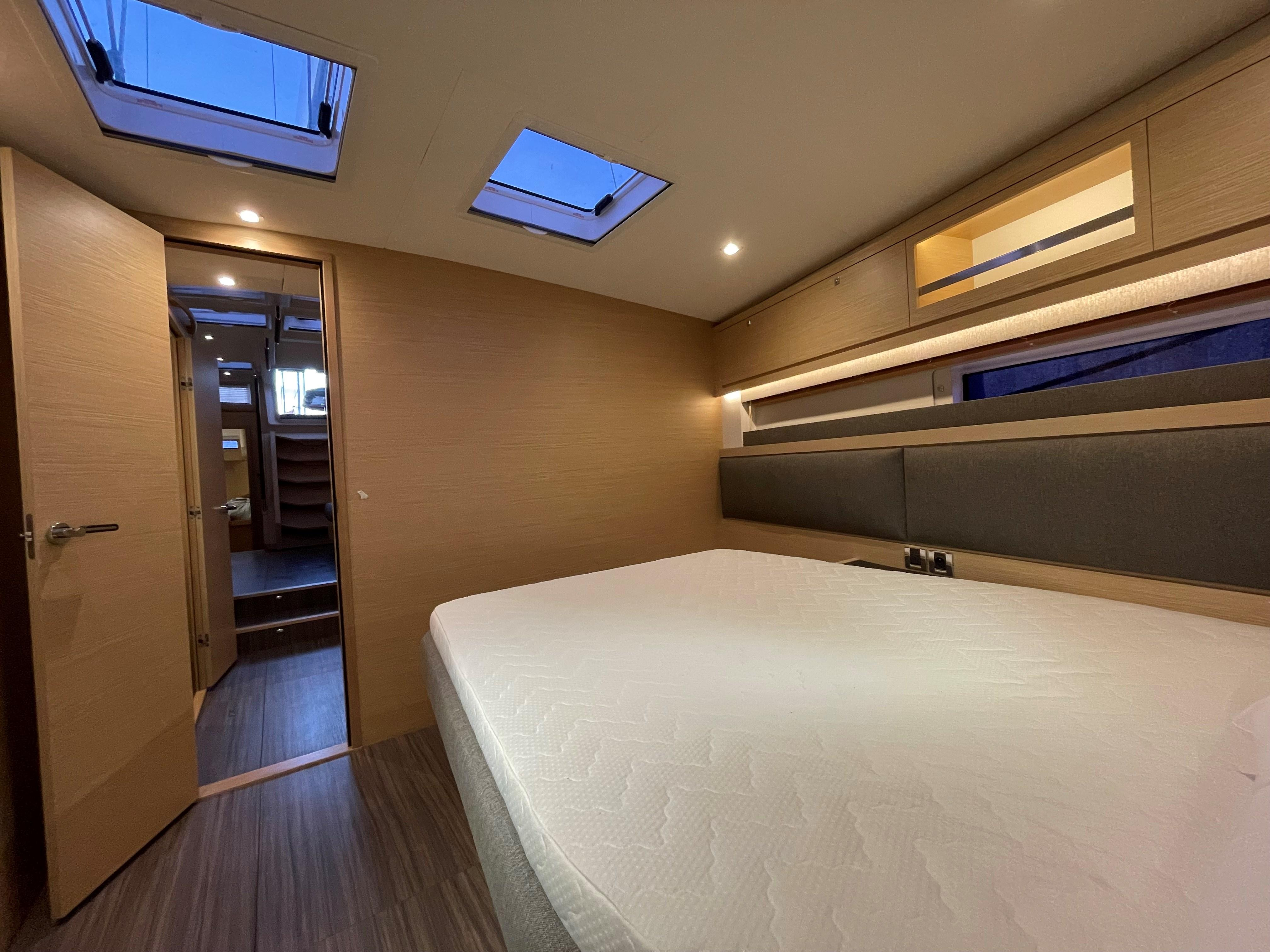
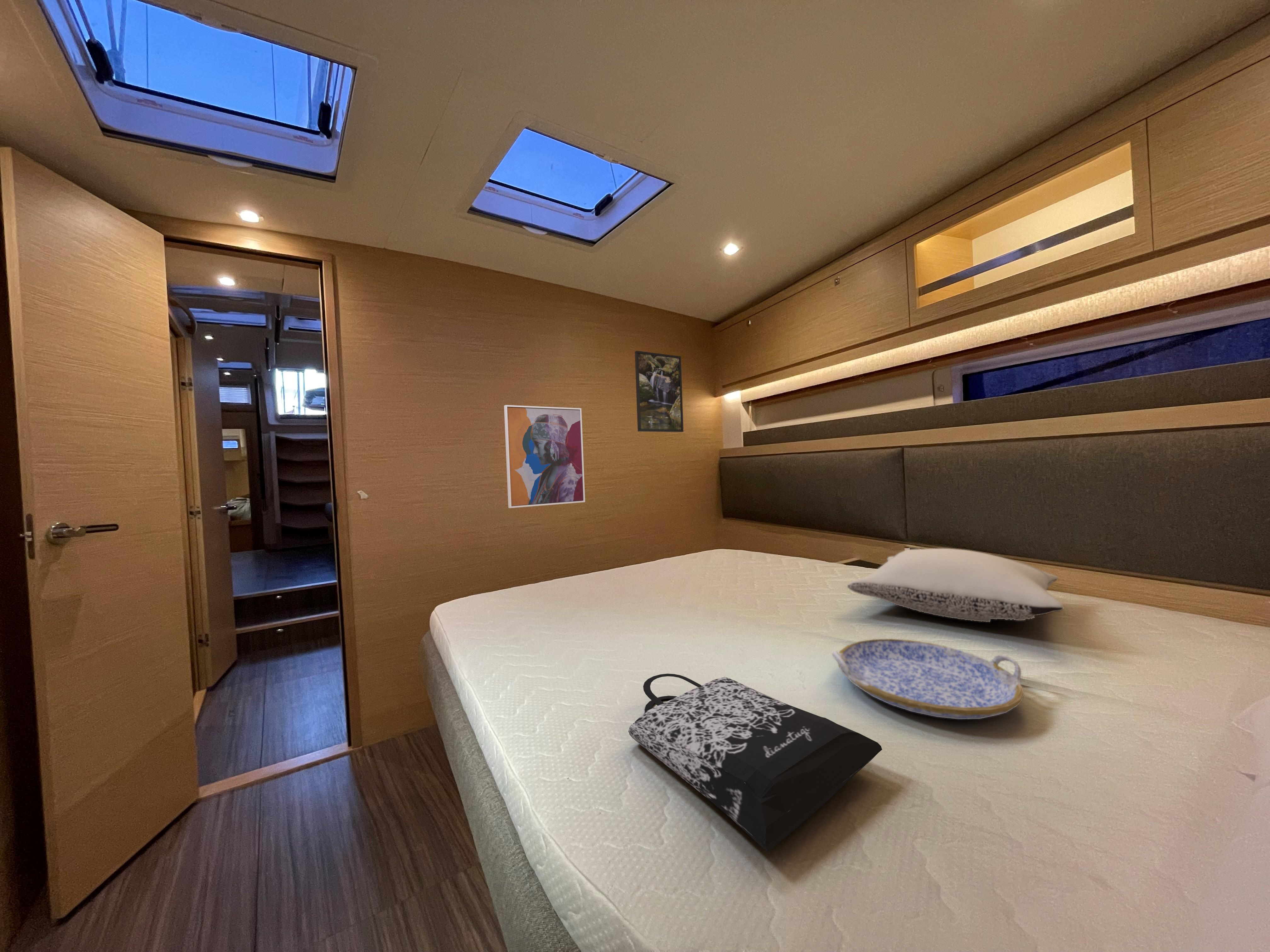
+ tote bag (724, 723)
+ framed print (660, 393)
+ serving tray (922, 672)
+ pillow (953, 580)
+ wall art (546, 456)
